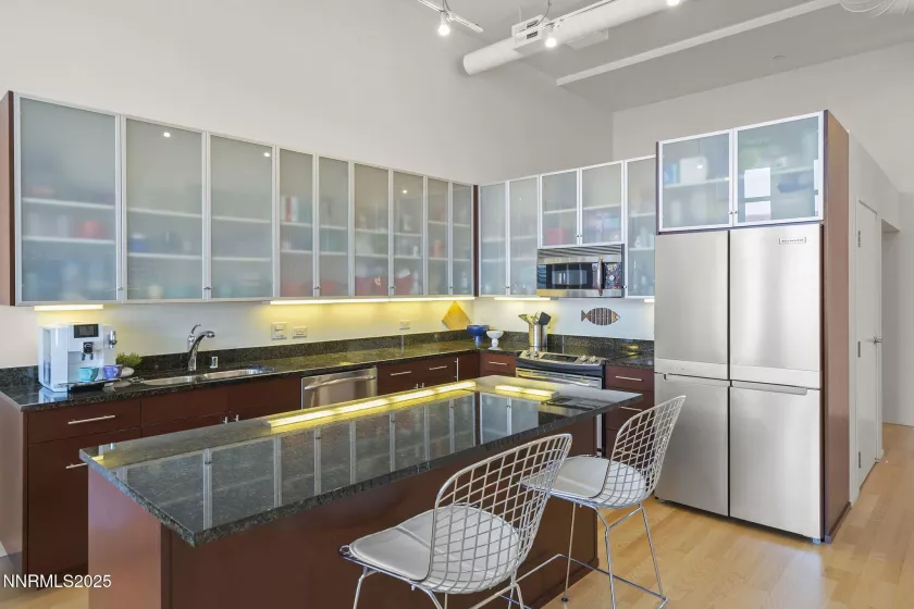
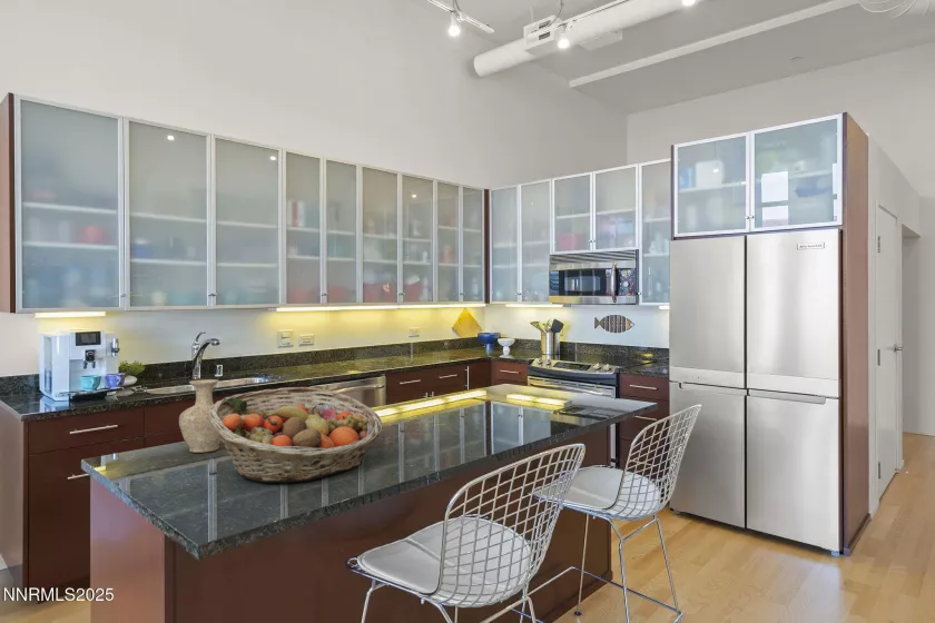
+ fruit basket (299, 429)
+ vase (204, 415)
